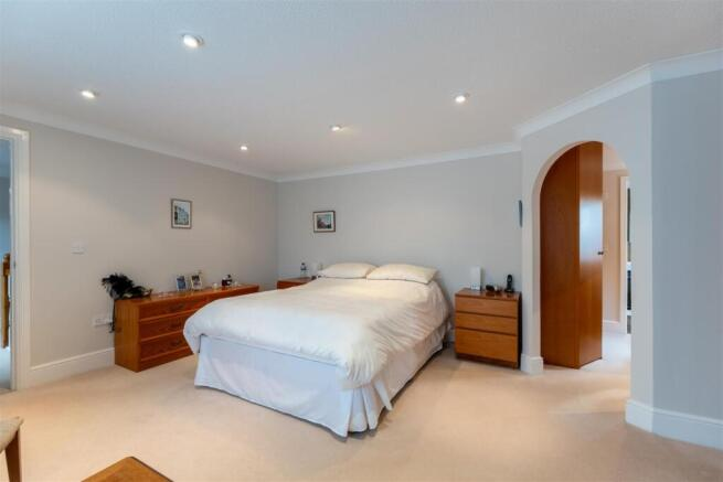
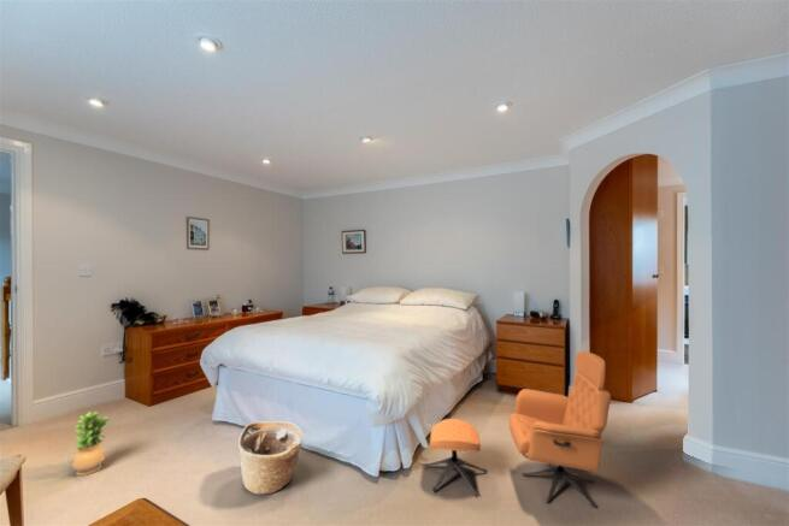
+ potted plant (92, 438)
+ armchair (510, 416)
+ basket (271, 455)
